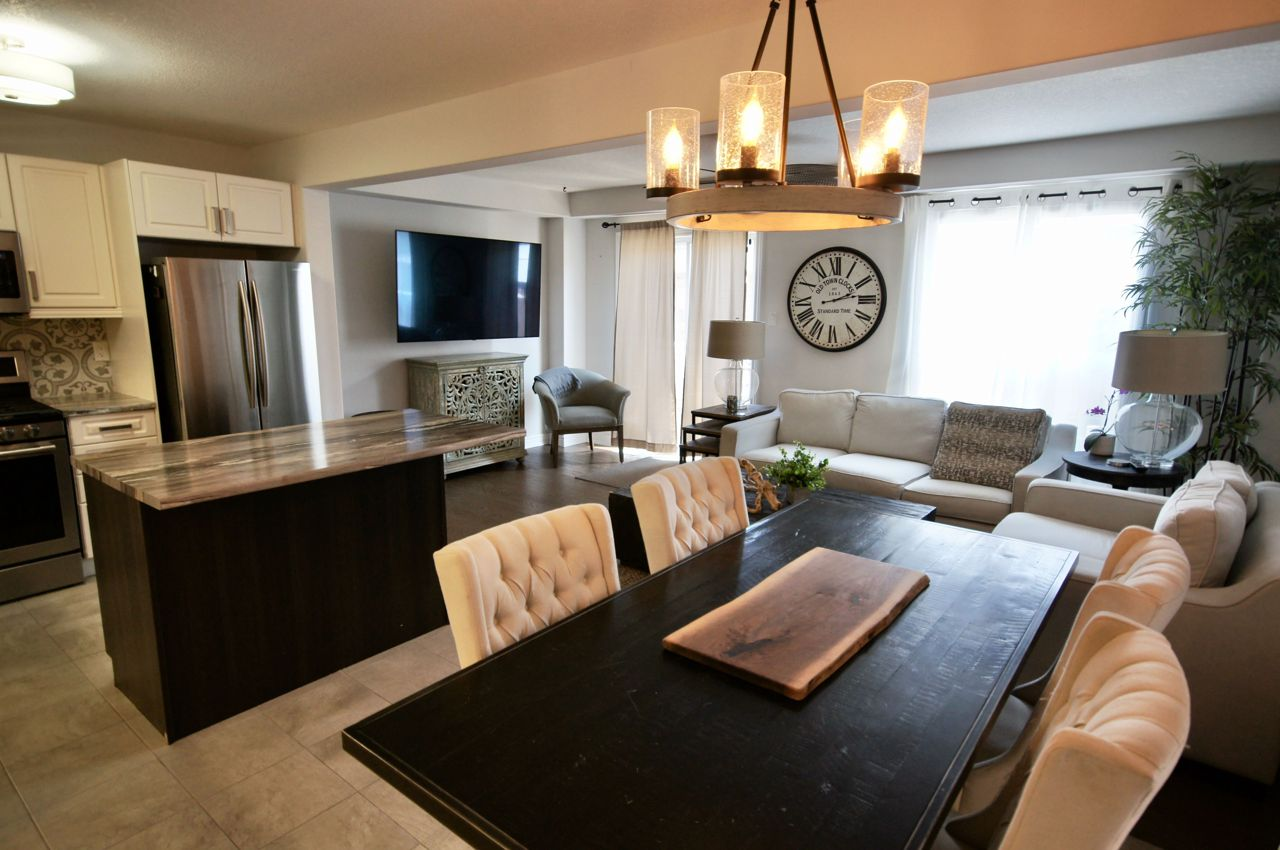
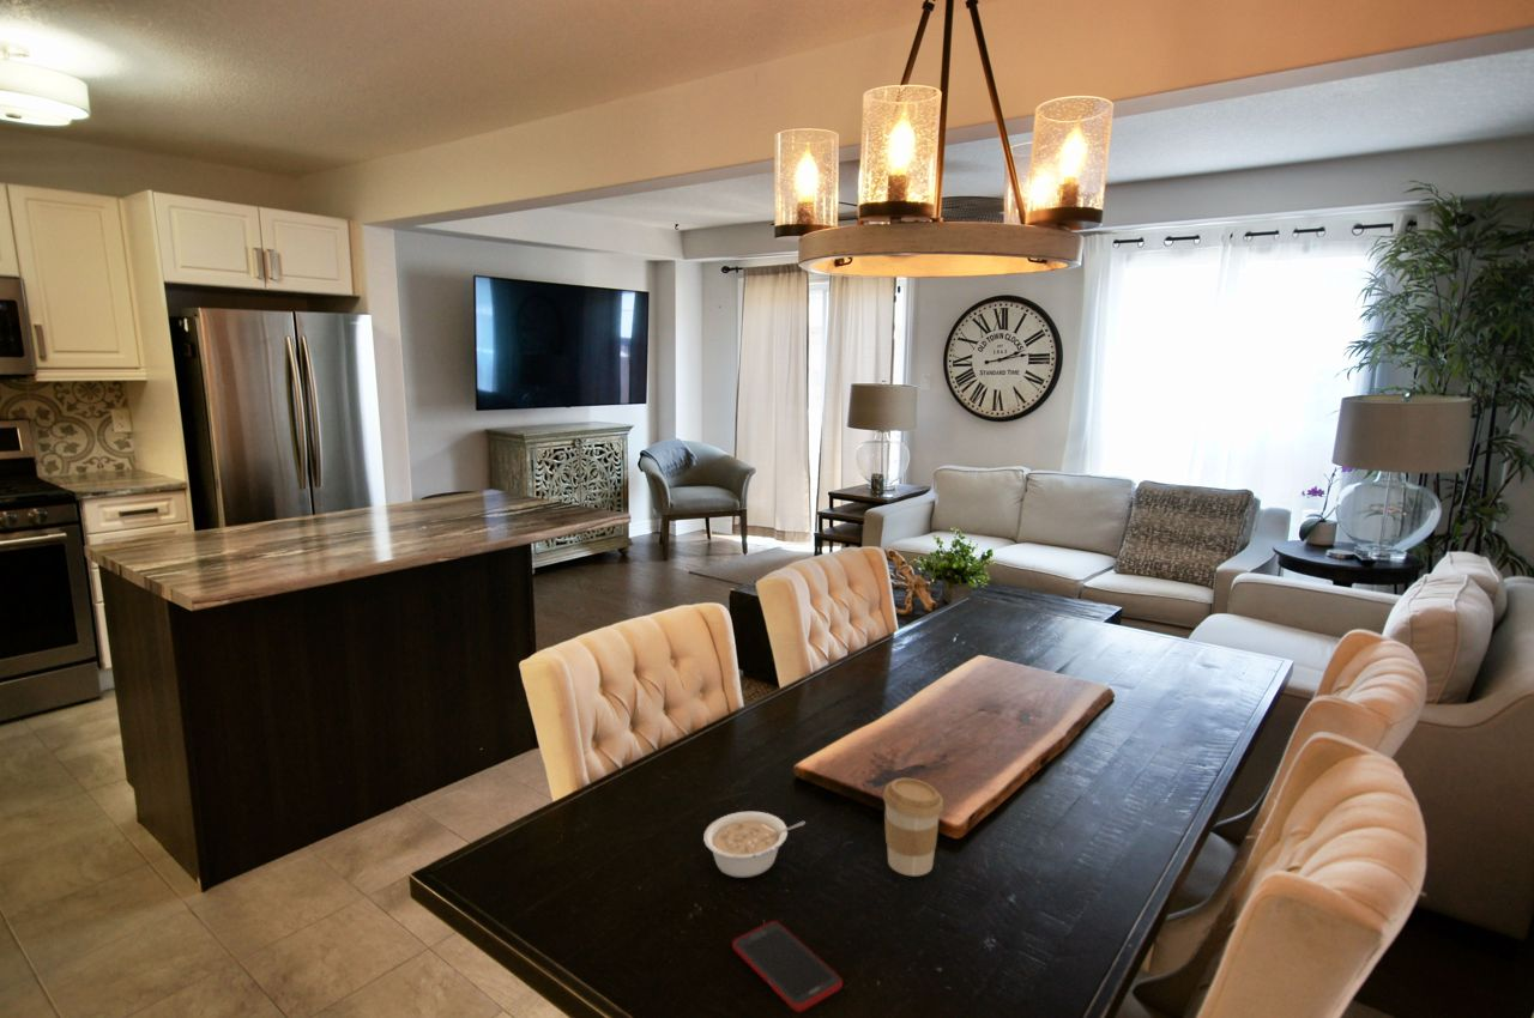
+ legume (748, 842)
+ cell phone (785, 963)
+ coffee cup (911, 824)
